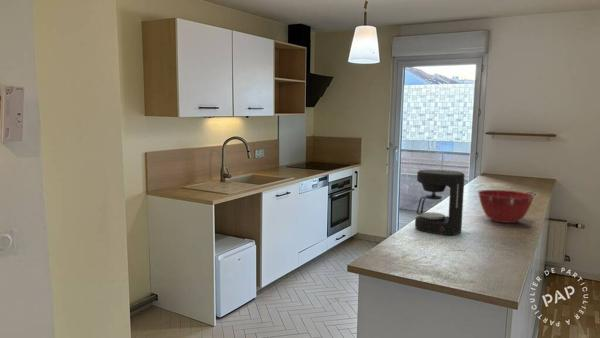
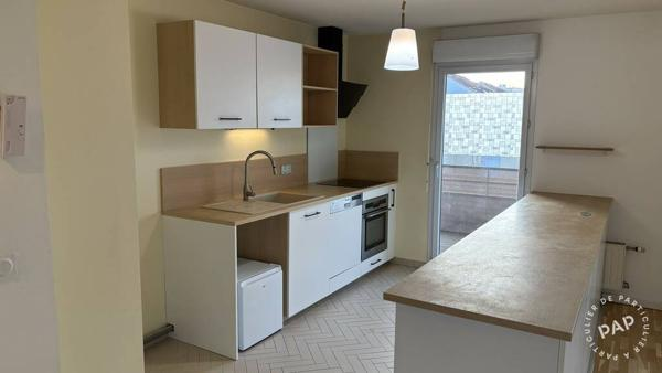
- coffee maker (438, 198)
- mixing bowl (504, 206)
